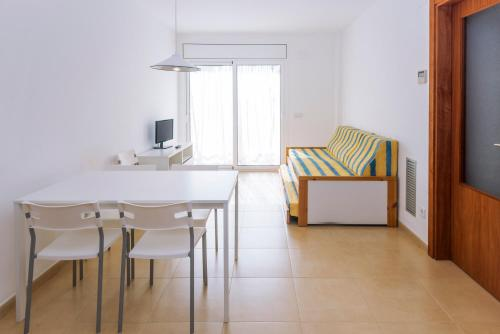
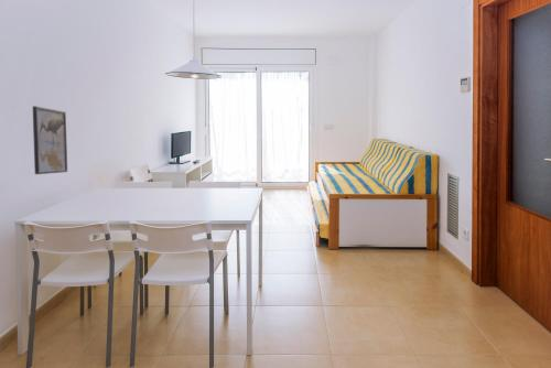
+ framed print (51, 141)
